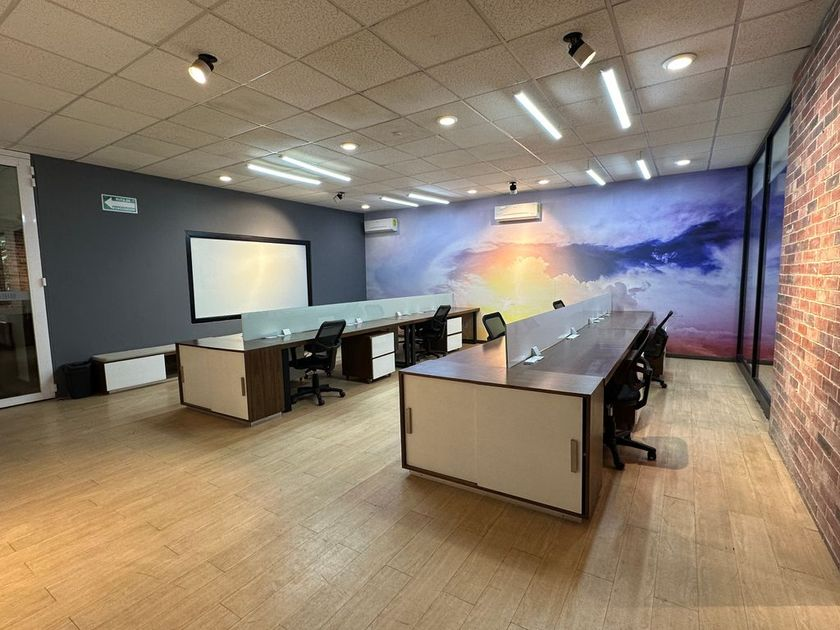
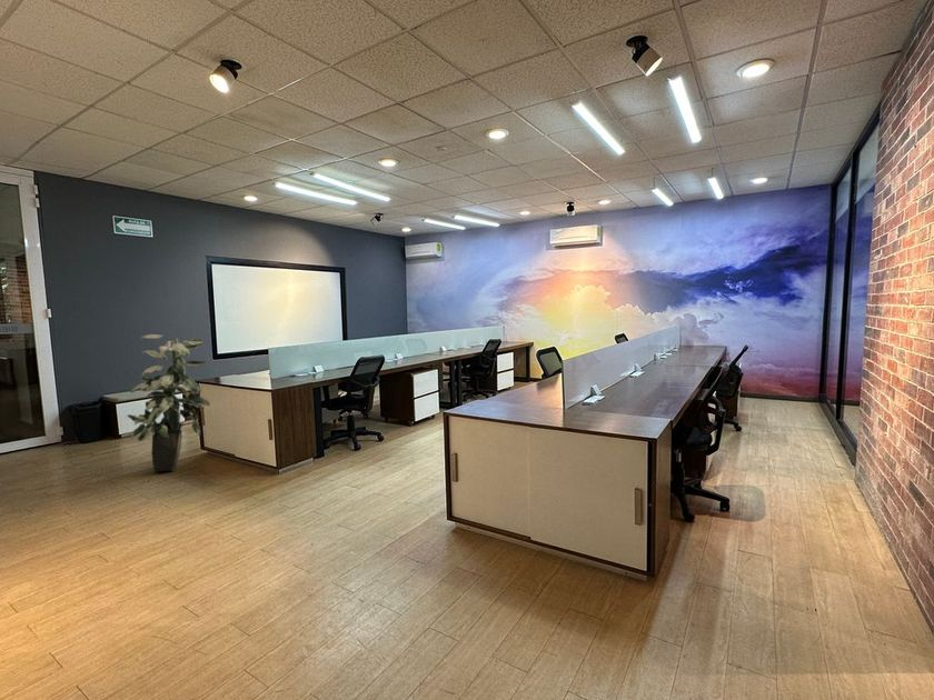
+ indoor plant (168, 401)
